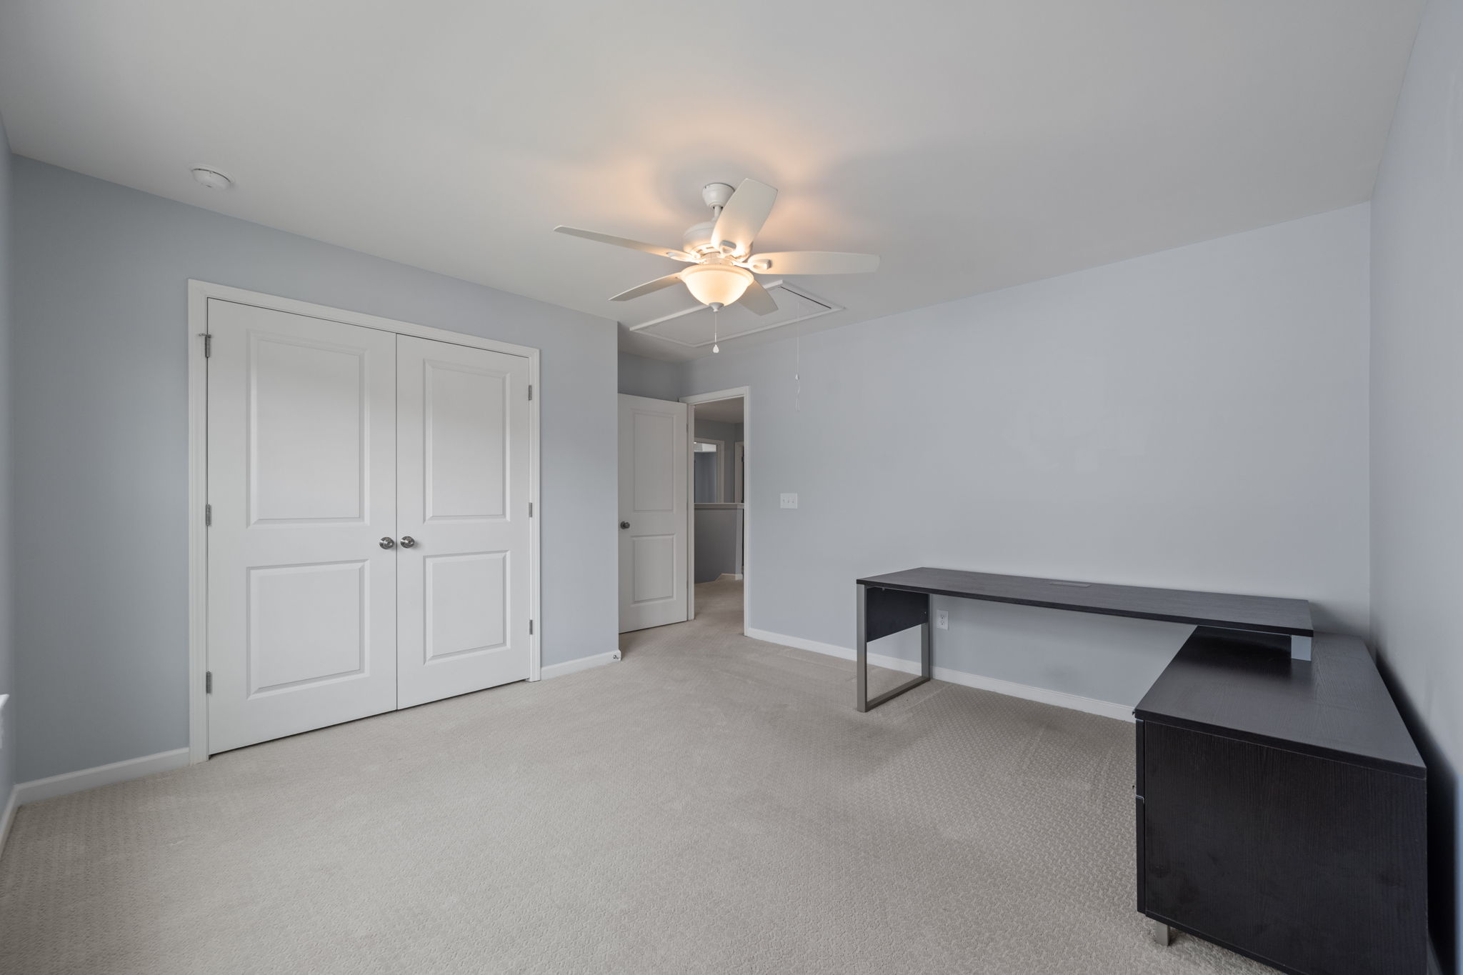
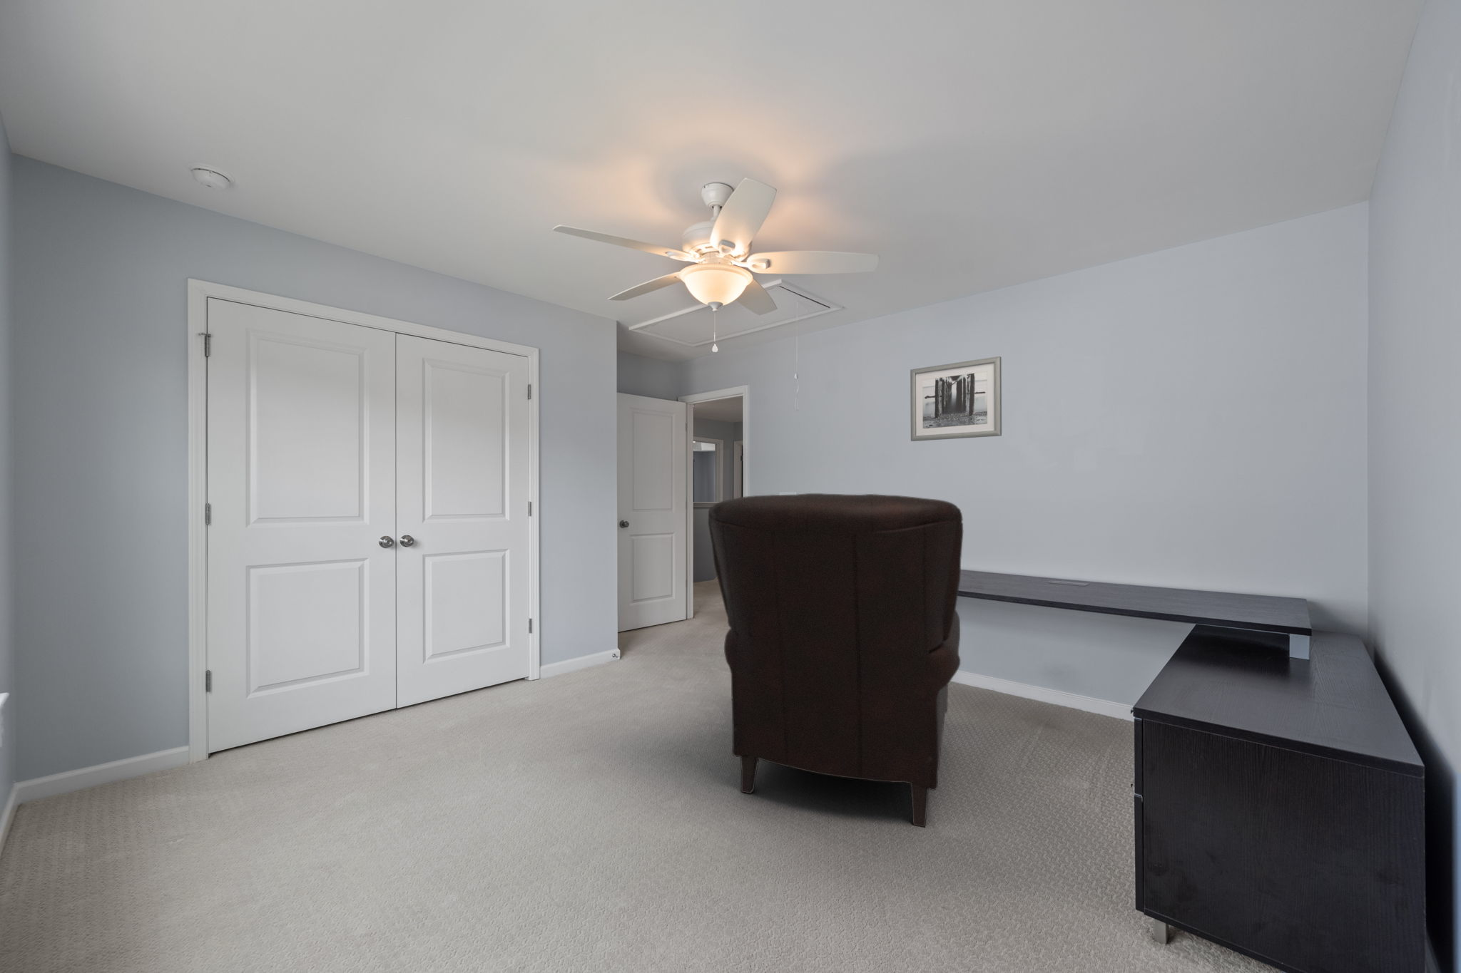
+ wall art (953, 401)
+ chair (842, 632)
